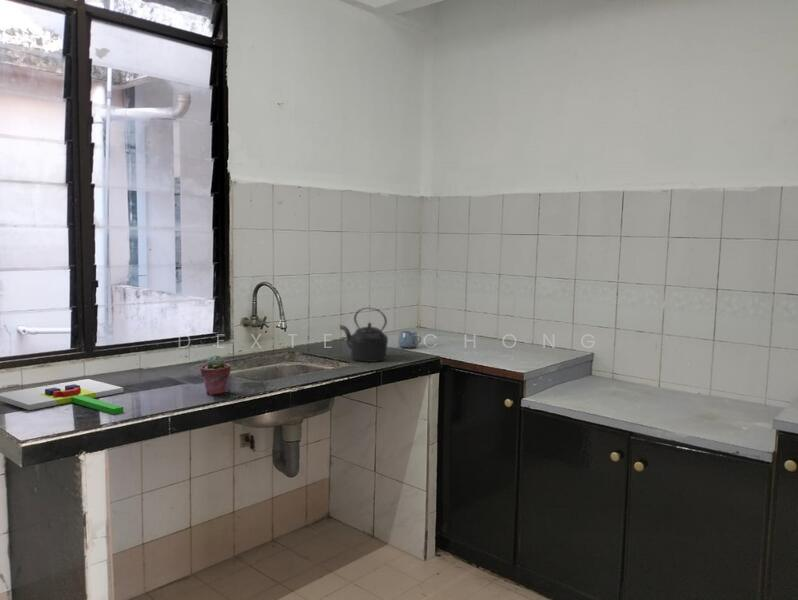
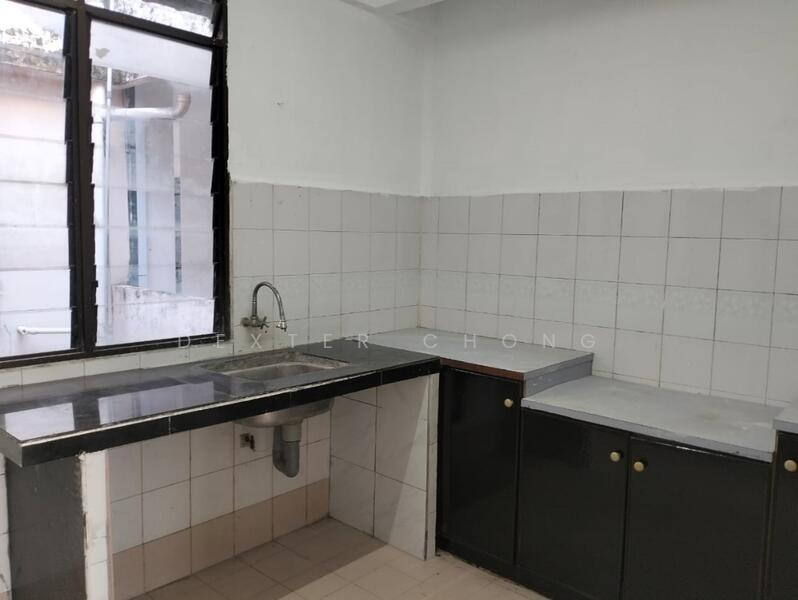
- kettle (362, 332)
- chopping board (80, 396)
- mug (410, 339)
- potted succulent (215, 373)
